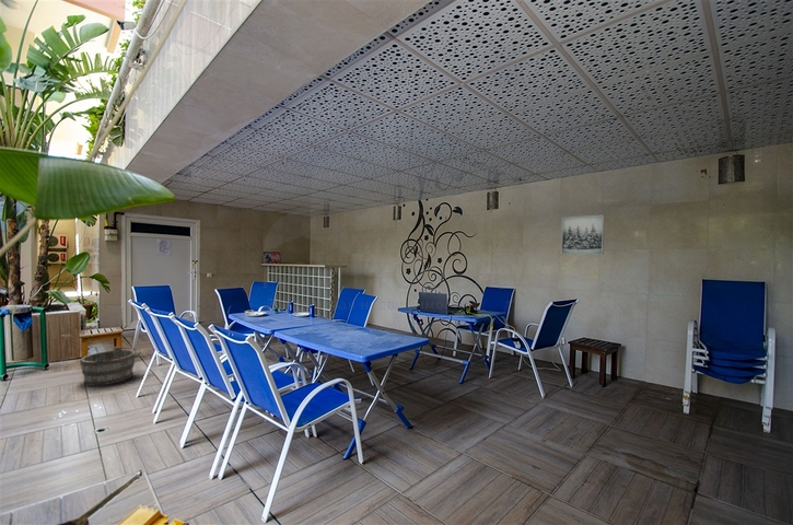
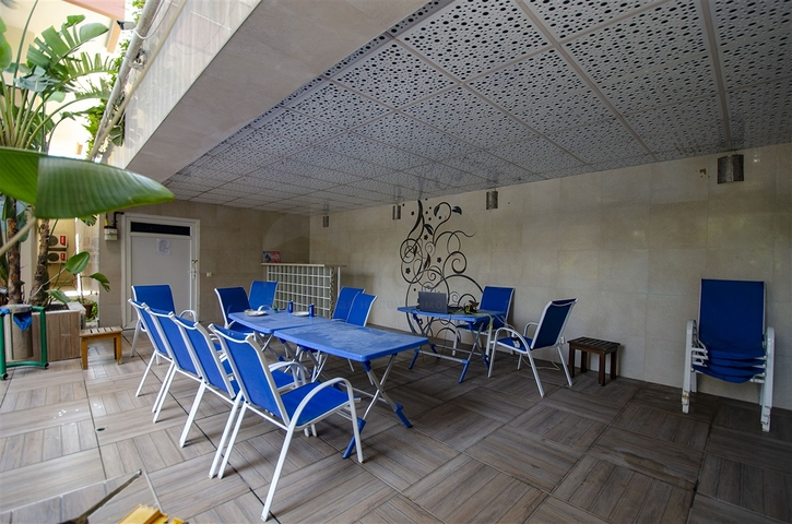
- wall art (582, 235)
- bucket (112, 364)
